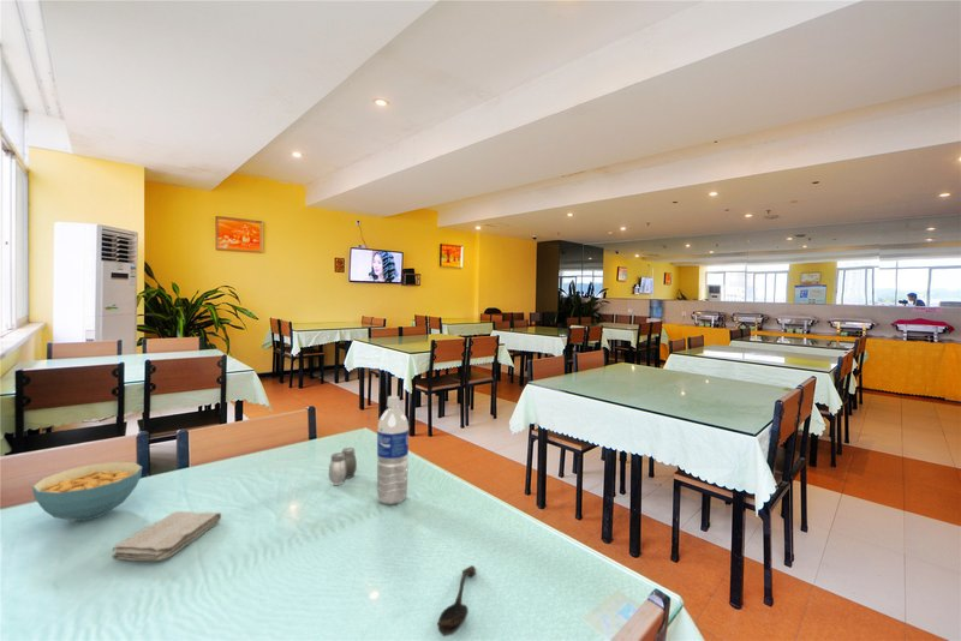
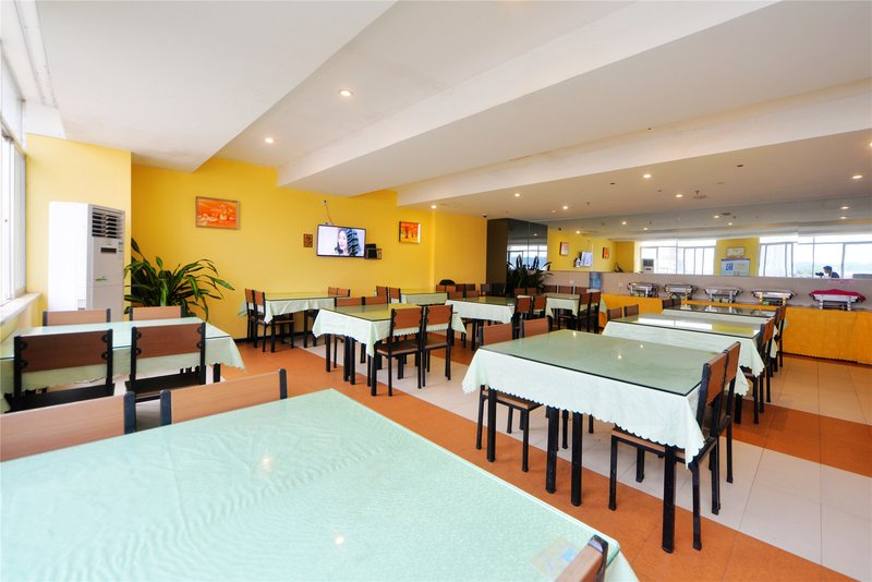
- washcloth (169, 532)
- water bottle (393, 448)
- spoon (461, 595)
- salt and pepper shaker (342, 465)
- cereal bowl (90, 495)
